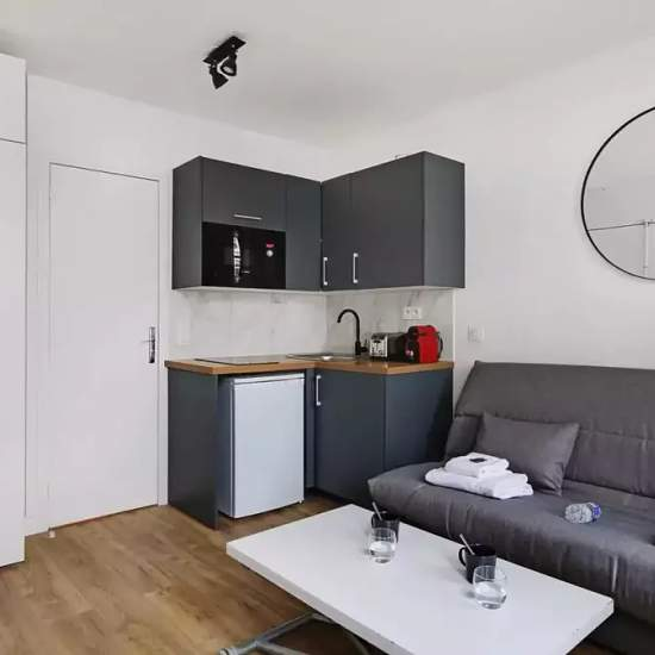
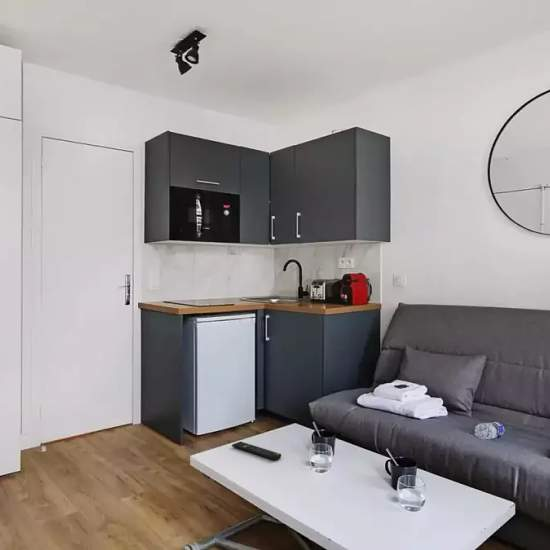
+ remote control (256, 450)
